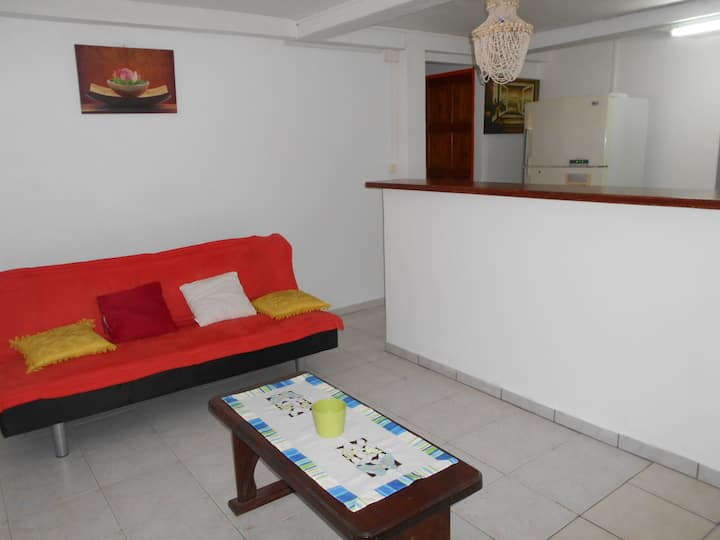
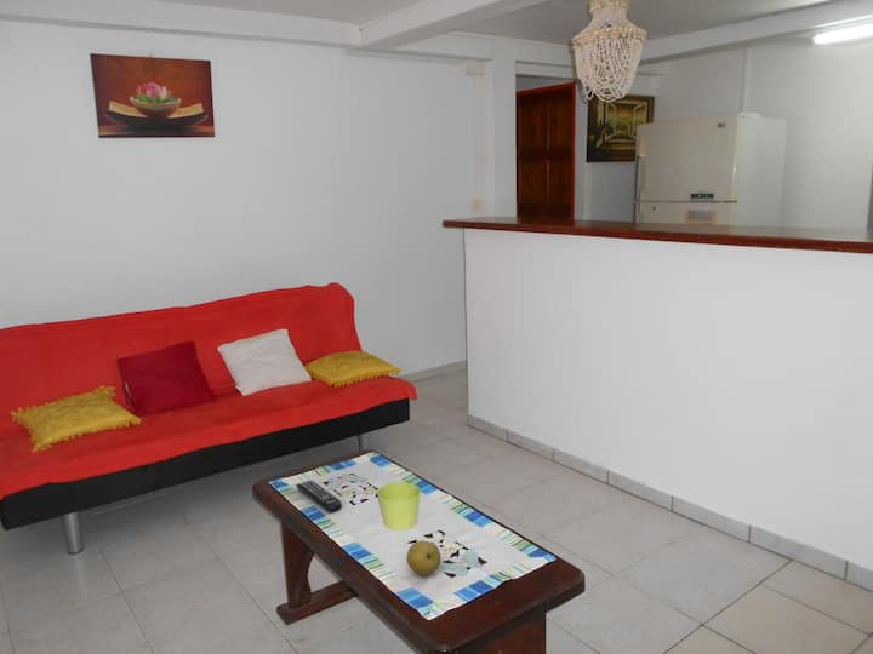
+ fruit (423, 557)
+ remote control (318, 494)
